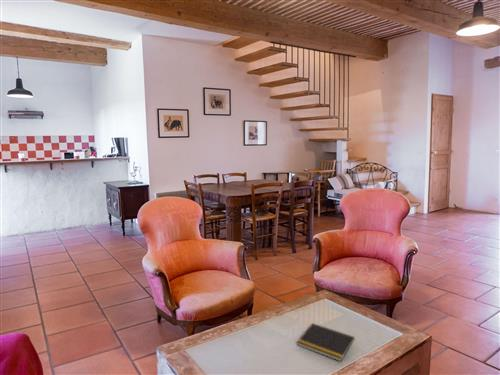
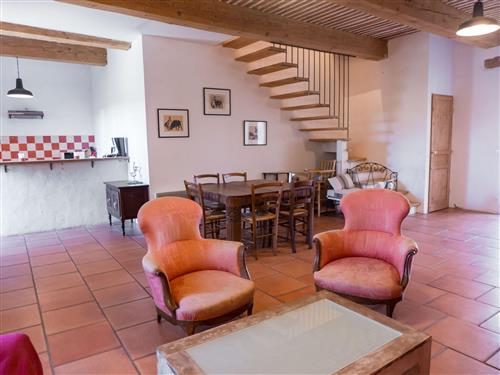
- notepad (325, 340)
